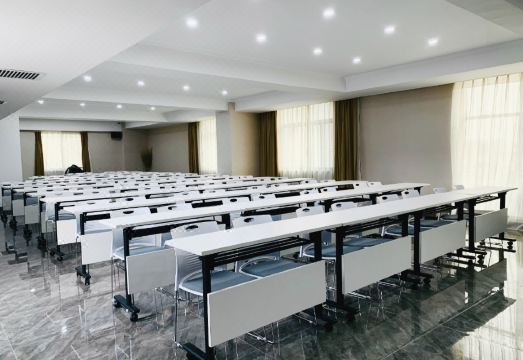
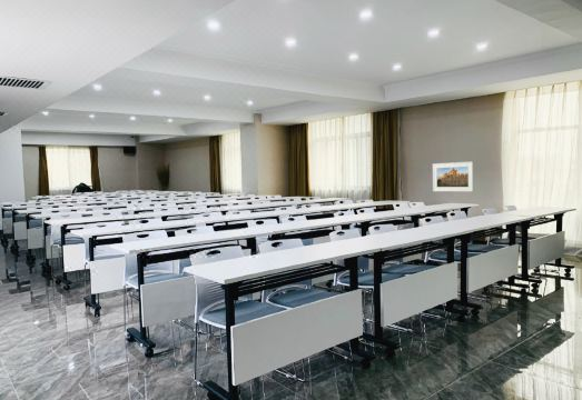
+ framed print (452, 177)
